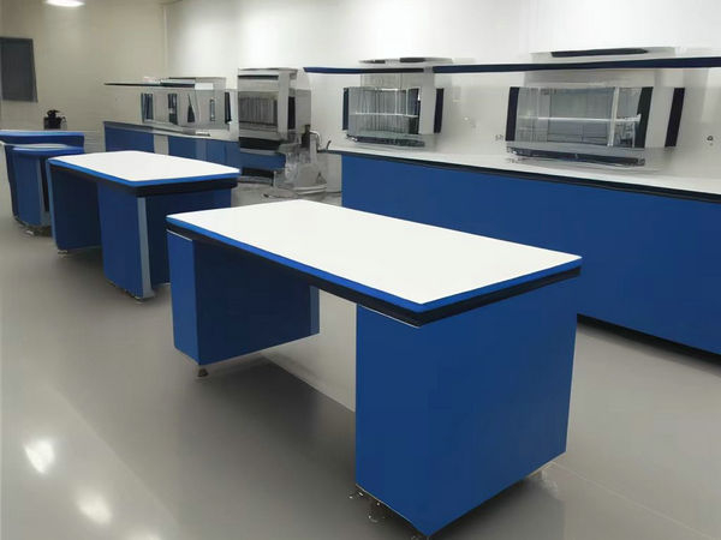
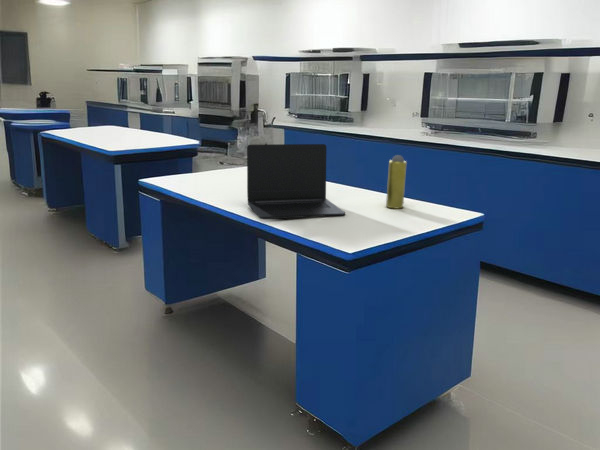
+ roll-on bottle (396, 181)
+ laptop (295, 179)
